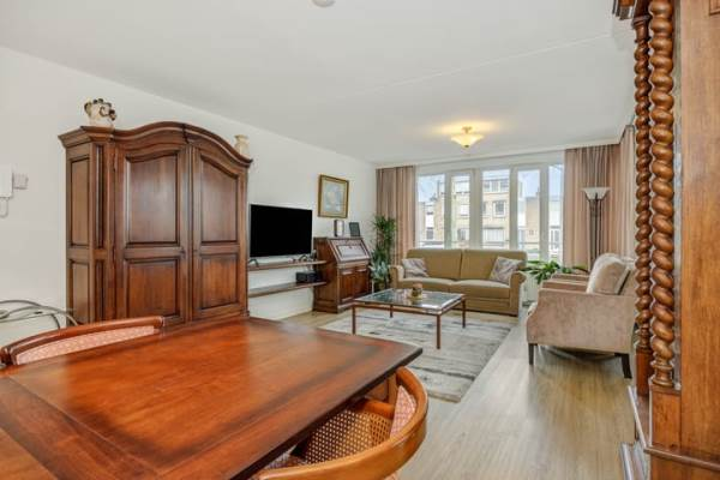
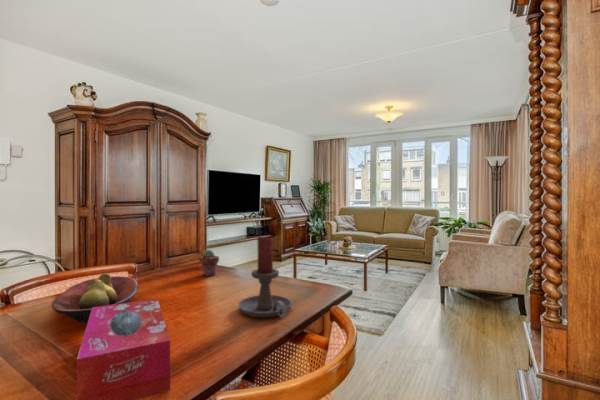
+ tissue box (126, 343)
+ fruit bowl (99, 292)
+ potted succulent (209, 261)
+ candle holder (268, 274)
